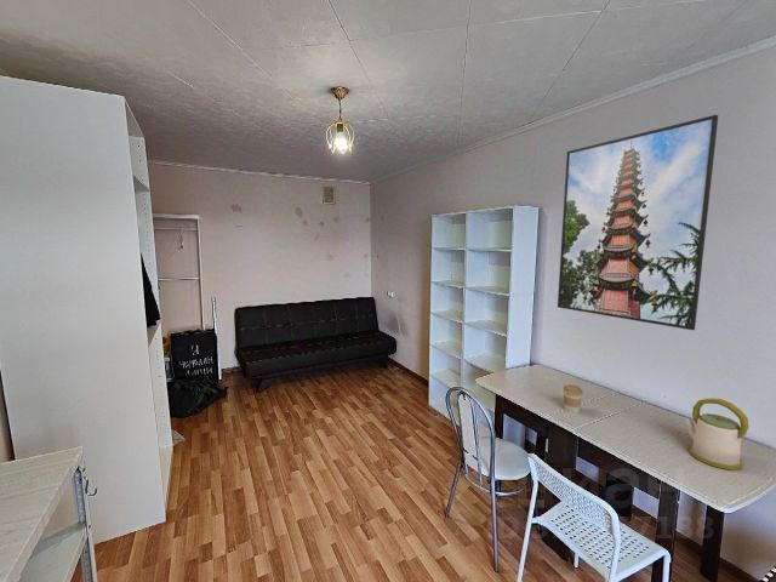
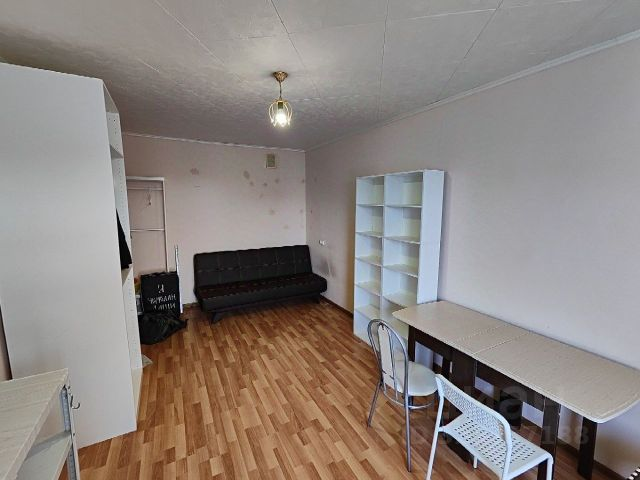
- kettle (713, 427)
- coffee cup (572, 398)
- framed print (622, 229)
